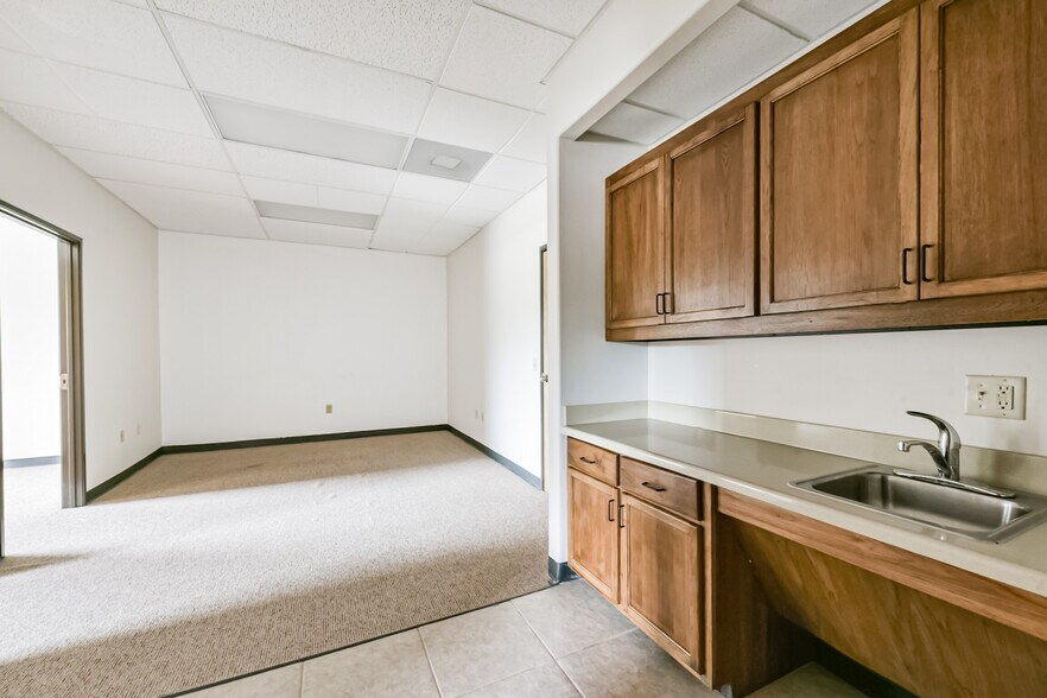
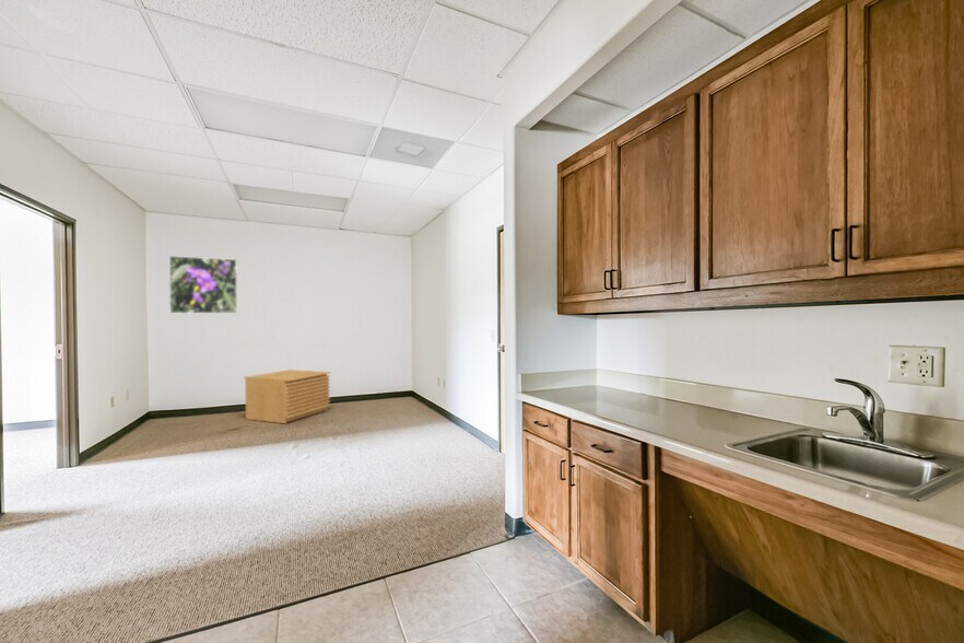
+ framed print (203, 285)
+ storage cabinet (289, 394)
